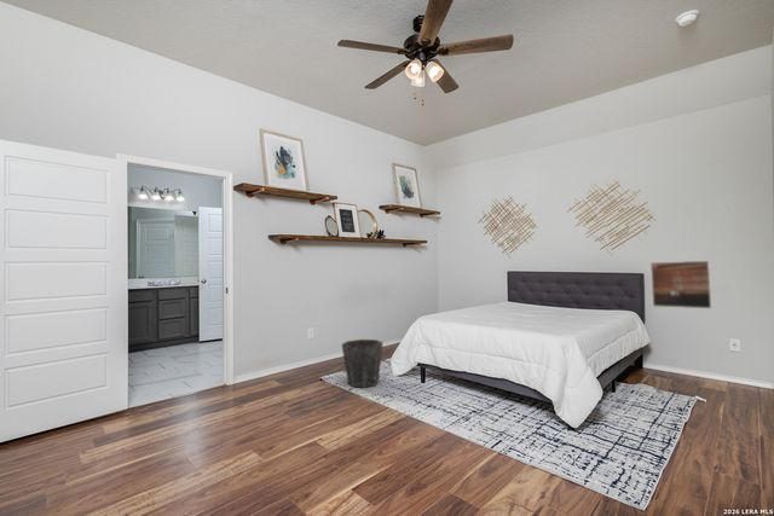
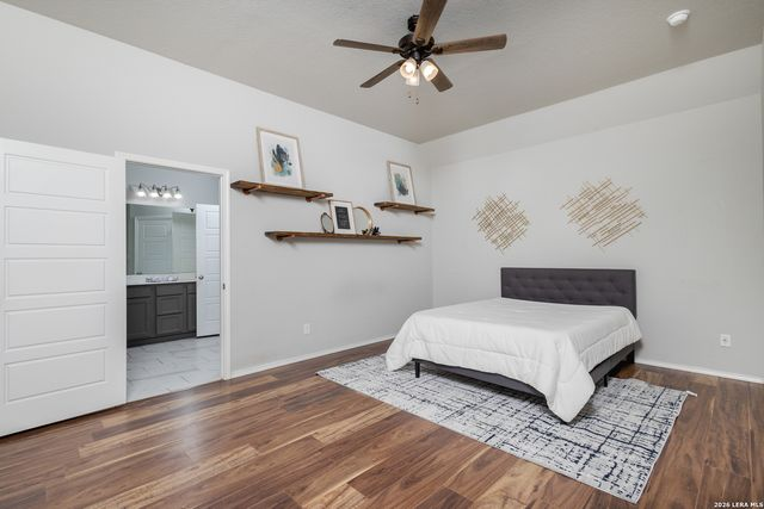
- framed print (680, 284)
- waste bin (363, 363)
